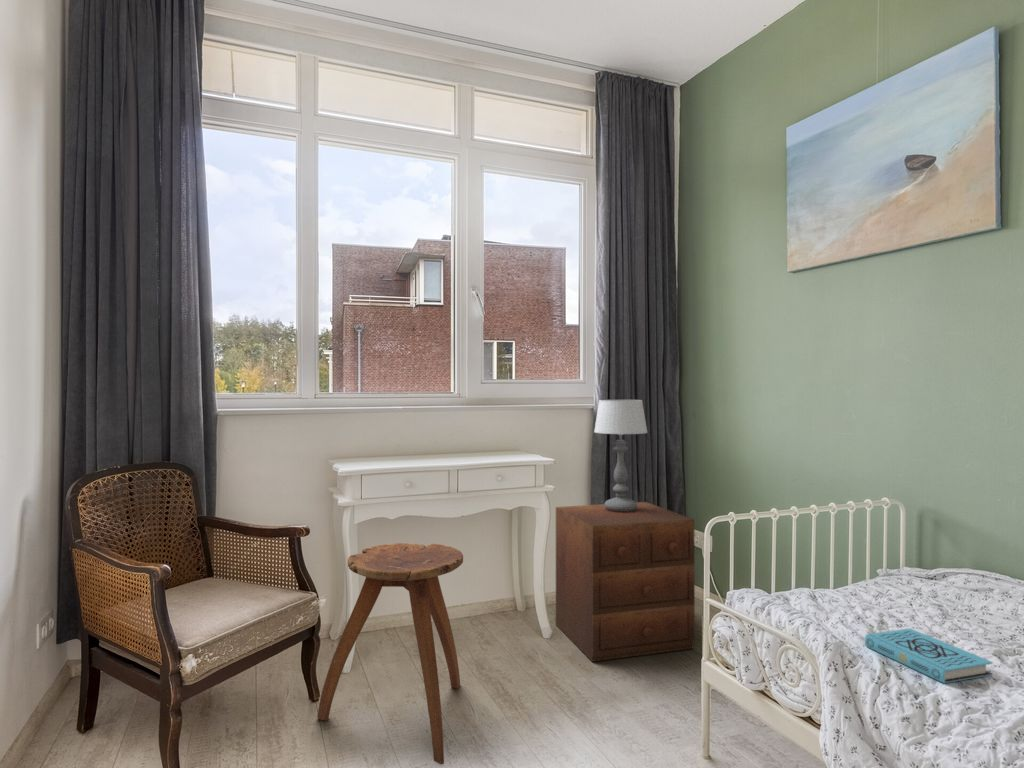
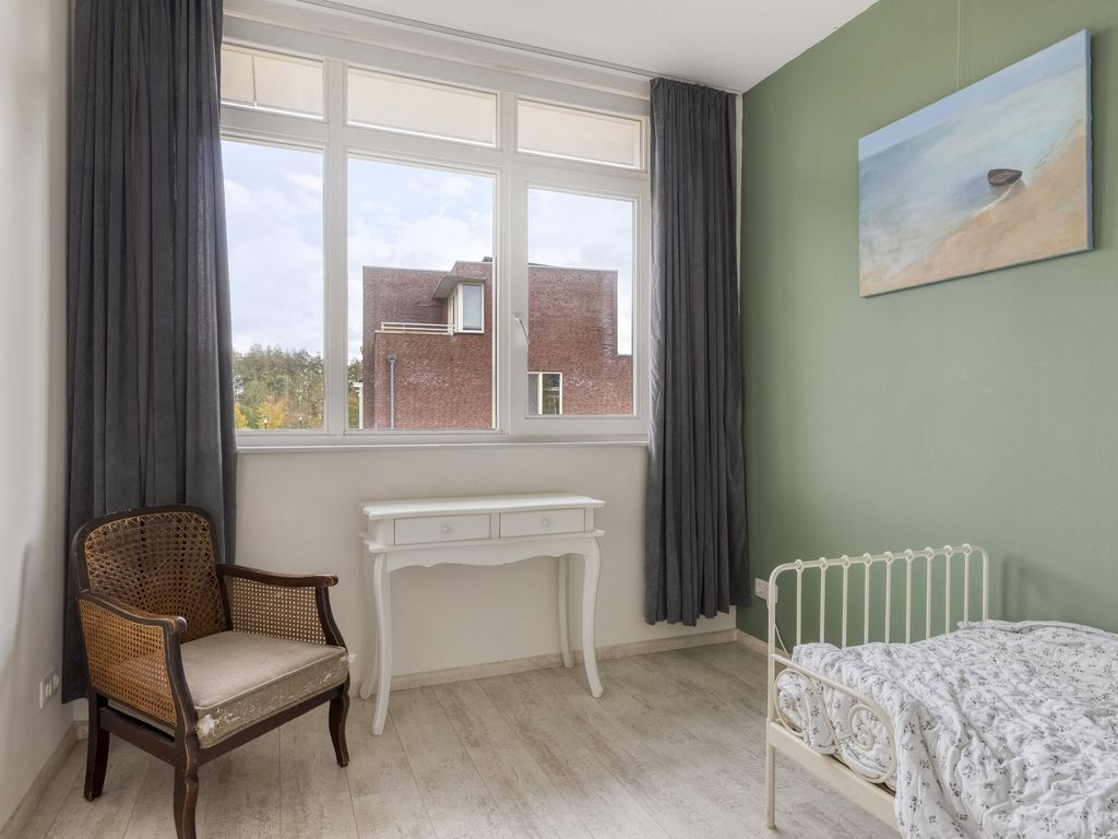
- book (925, 653)
- stool (423, 635)
- nightstand (623, 575)
- table lamp (620, 454)
